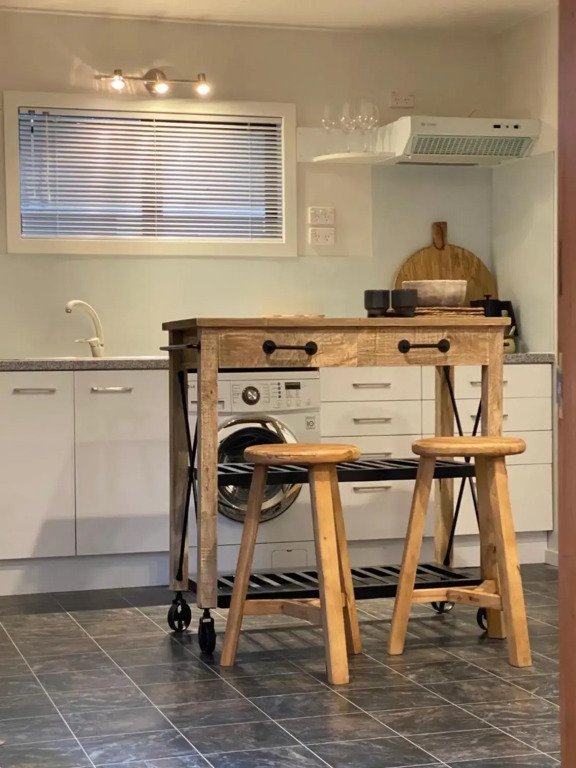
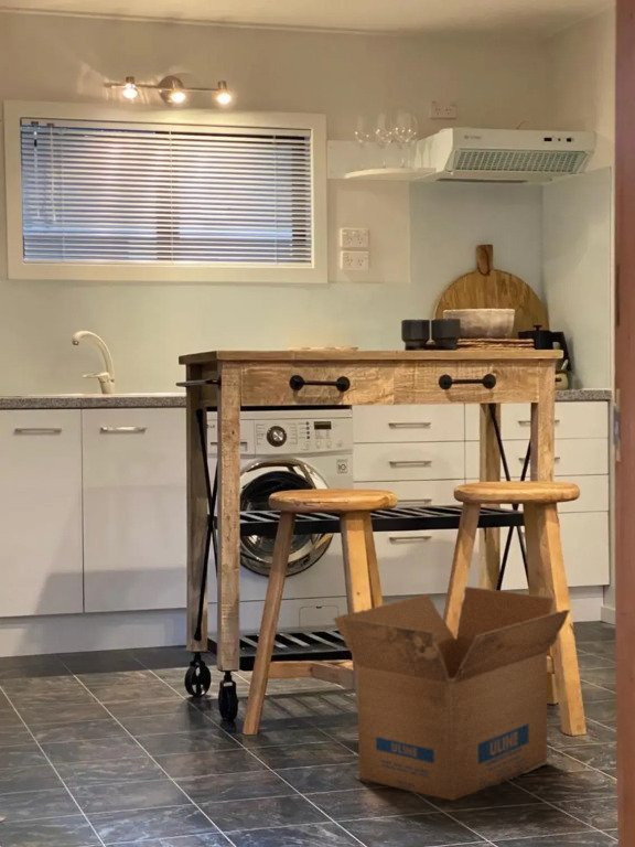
+ cardboard box (449, 688)
